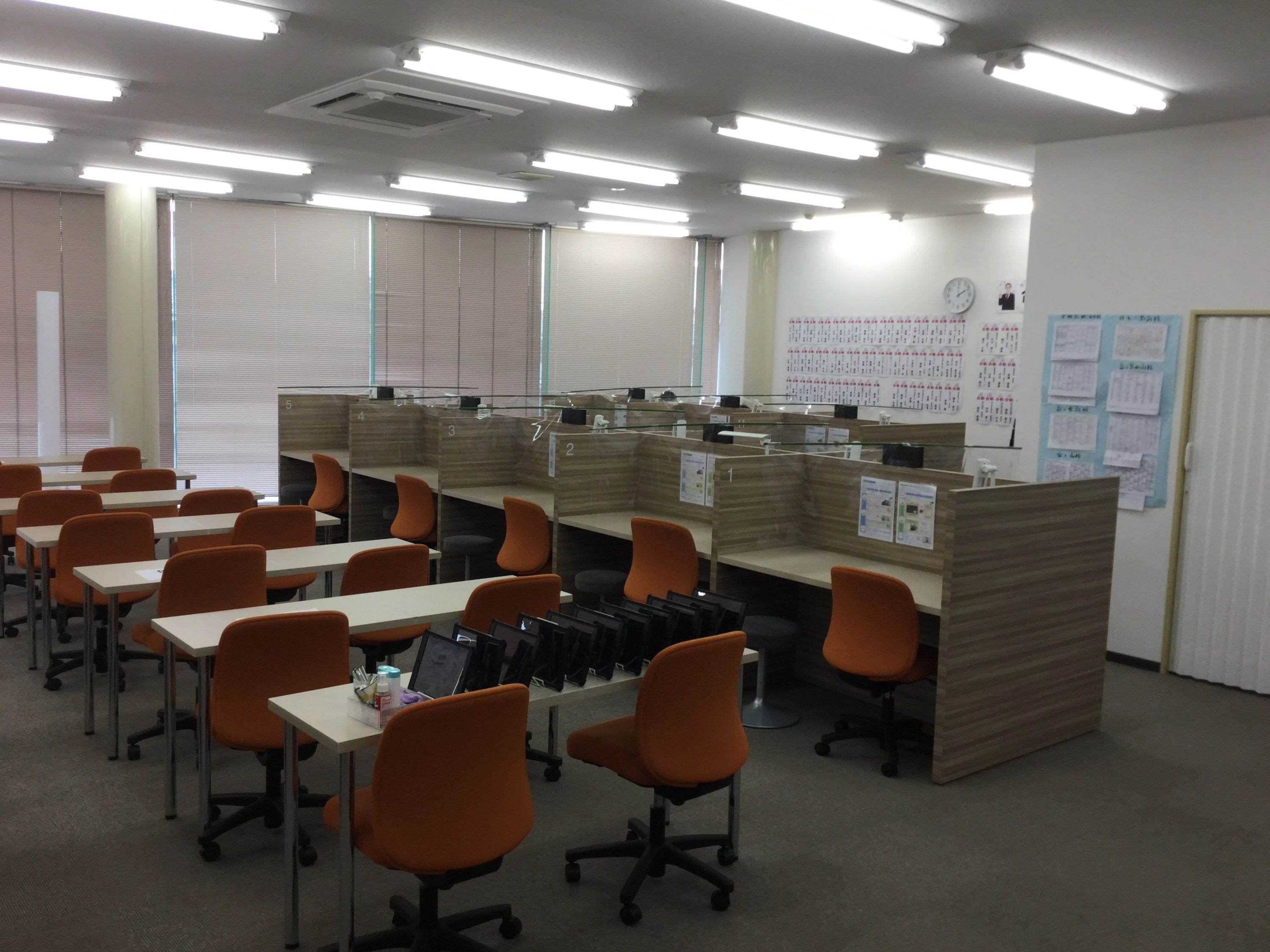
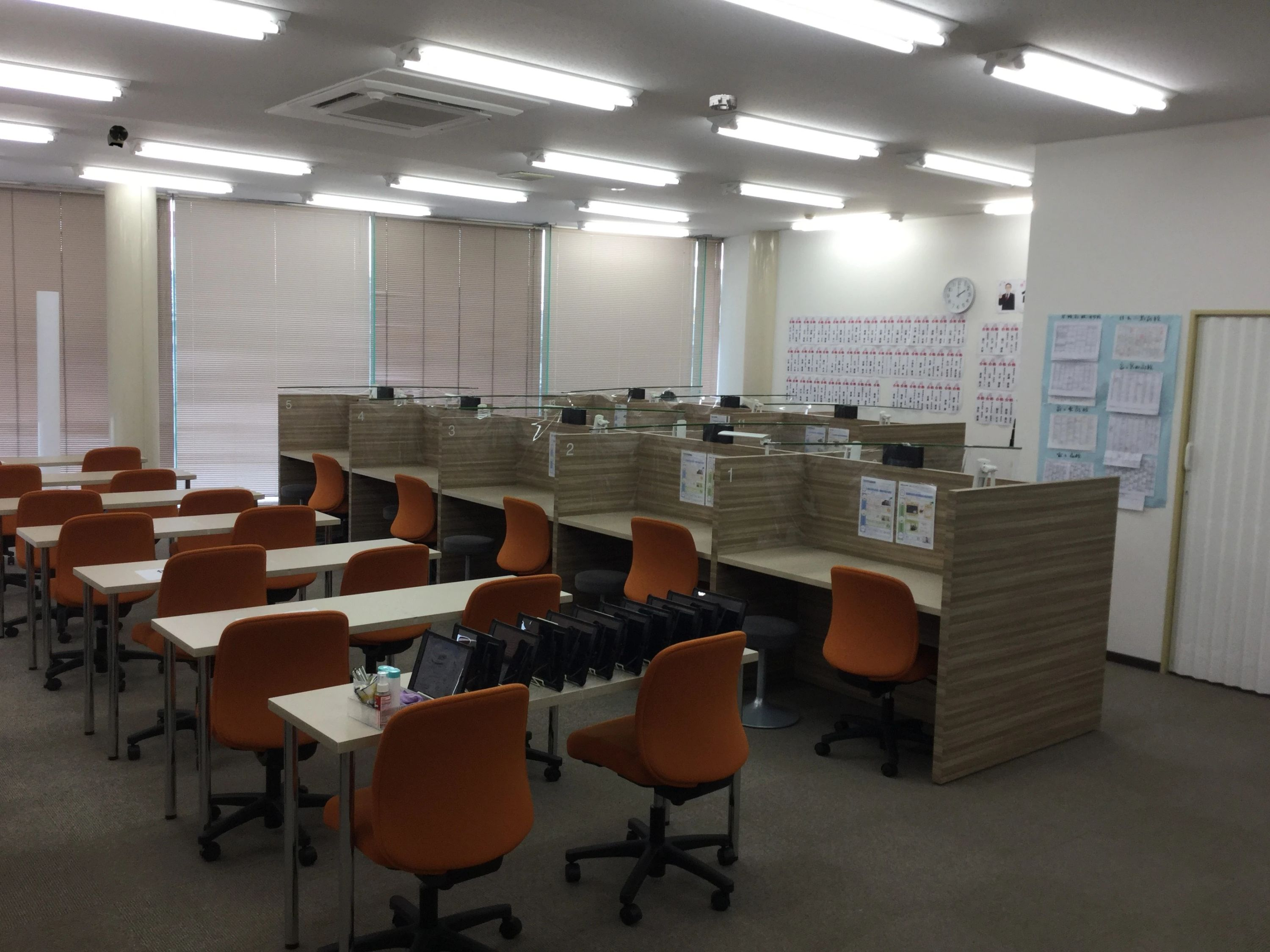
+ security camera (118, 136)
+ smoke detector (723, 102)
